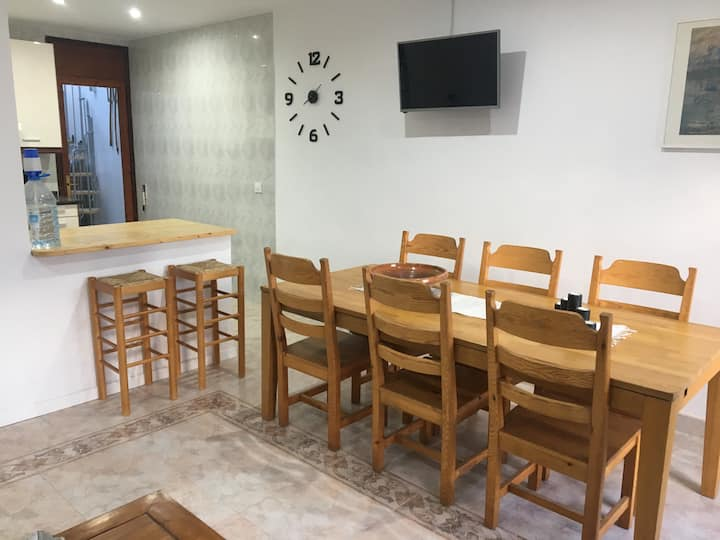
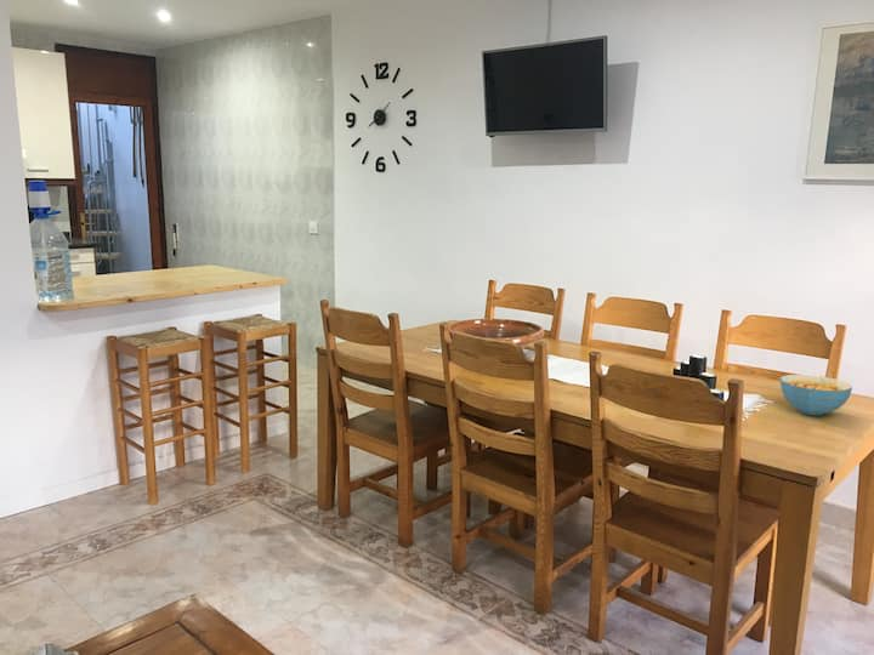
+ cereal bowl (813, 397)
